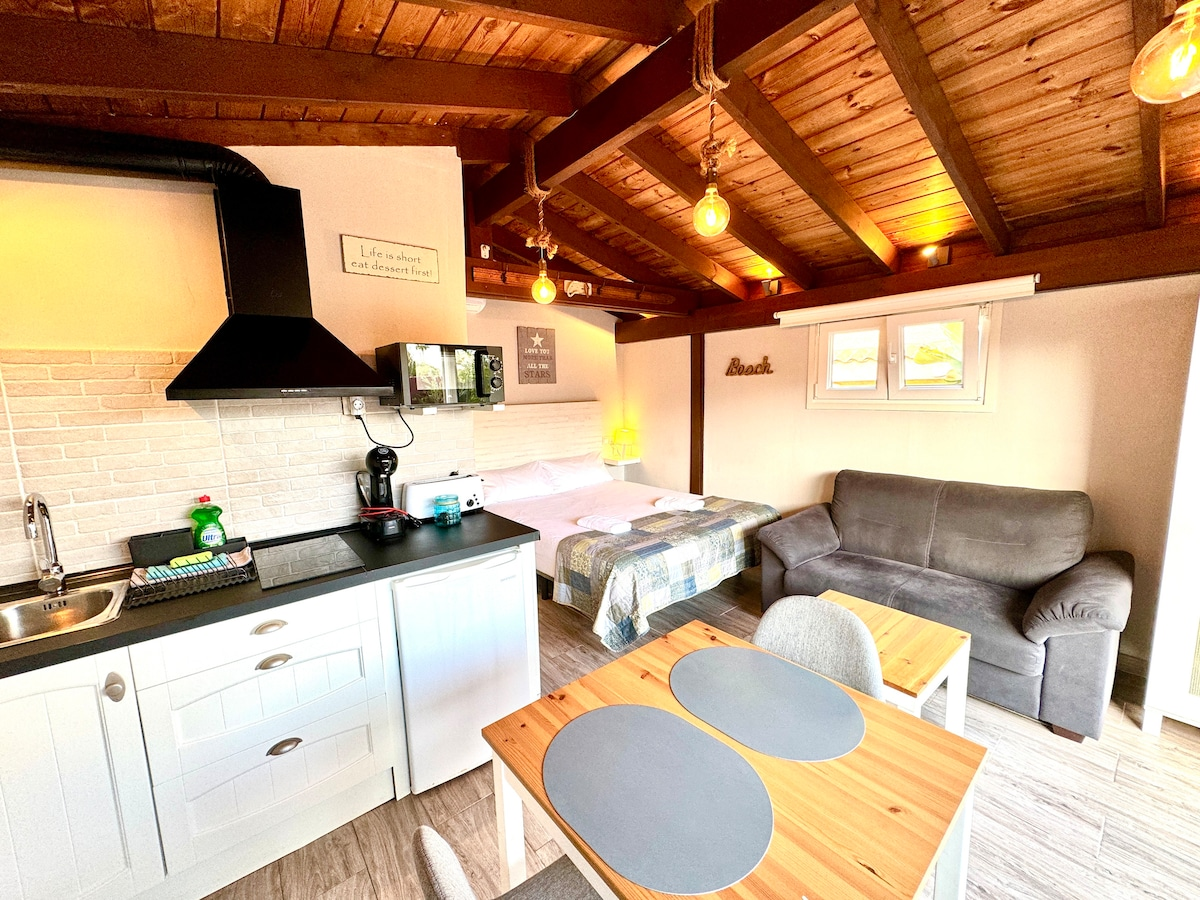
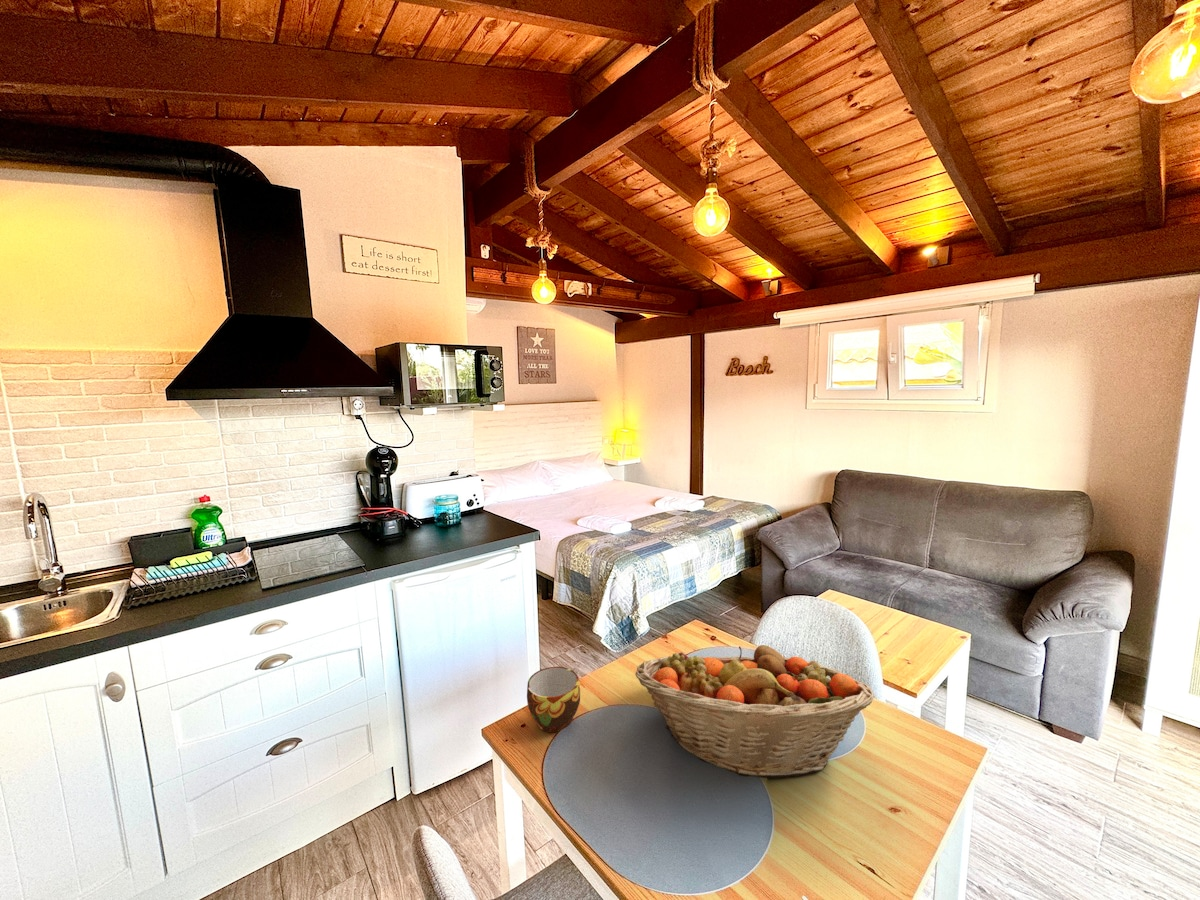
+ fruit basket (746, 694)
+ cup (552, 698)
